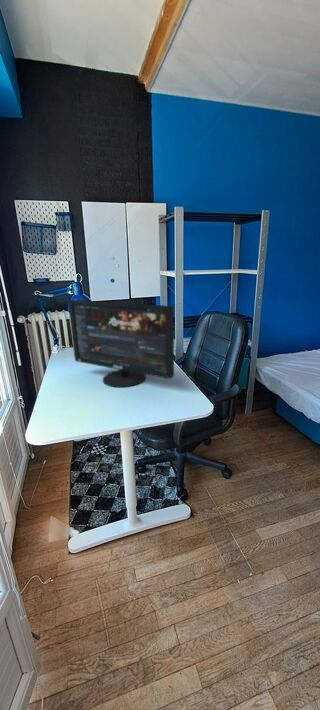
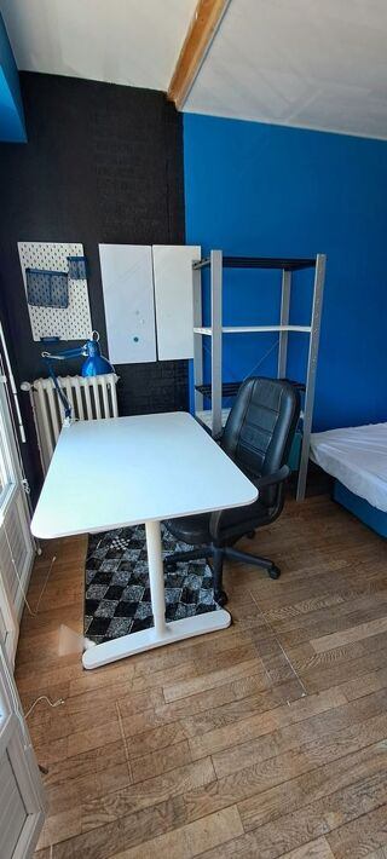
- computer monitor (121, 341)
